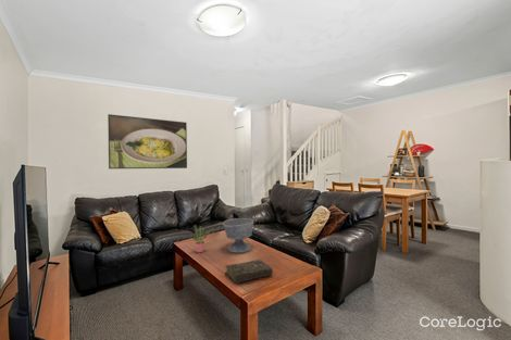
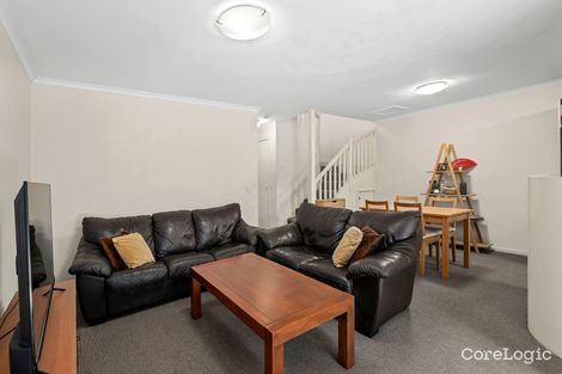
- book (248, 270)
- potted plant (200, 237)
- bowl (238, 235)
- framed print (150, 143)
